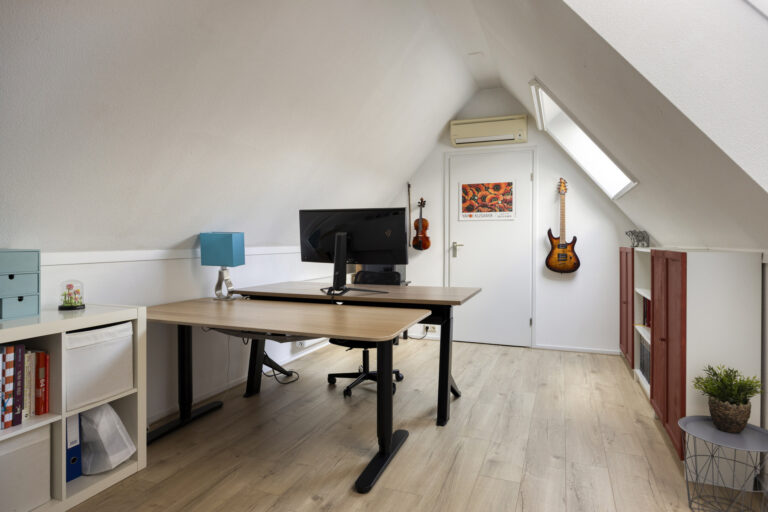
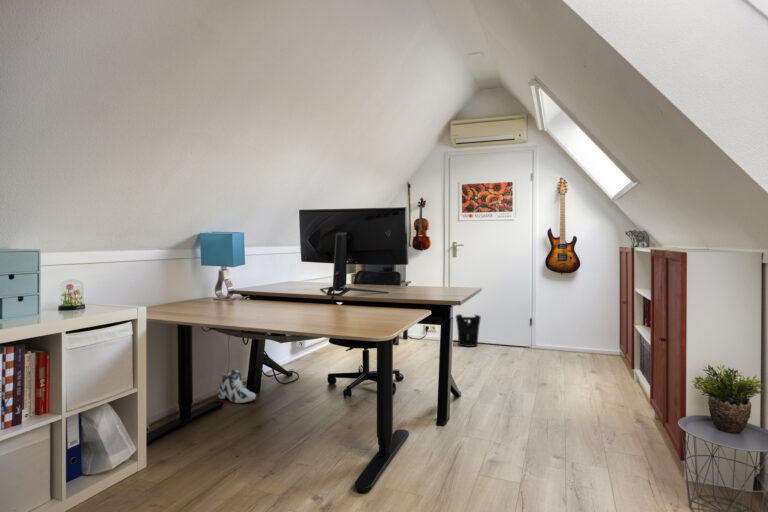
+ sneaker (237, 384)
+ wastebasket (468, 330)
